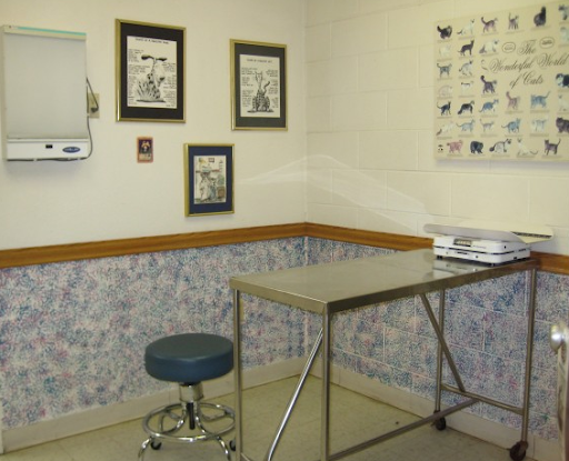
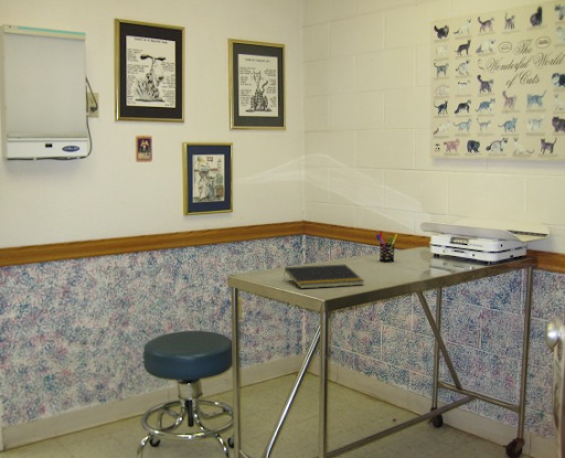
+ notepad (323, 275)
+ pen holder (386, 246)
